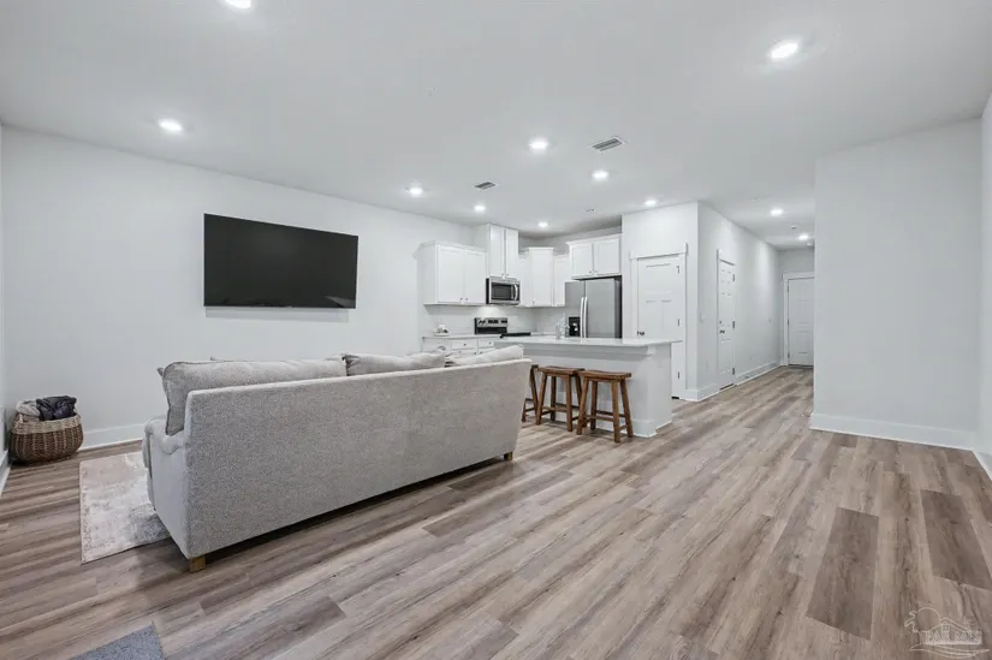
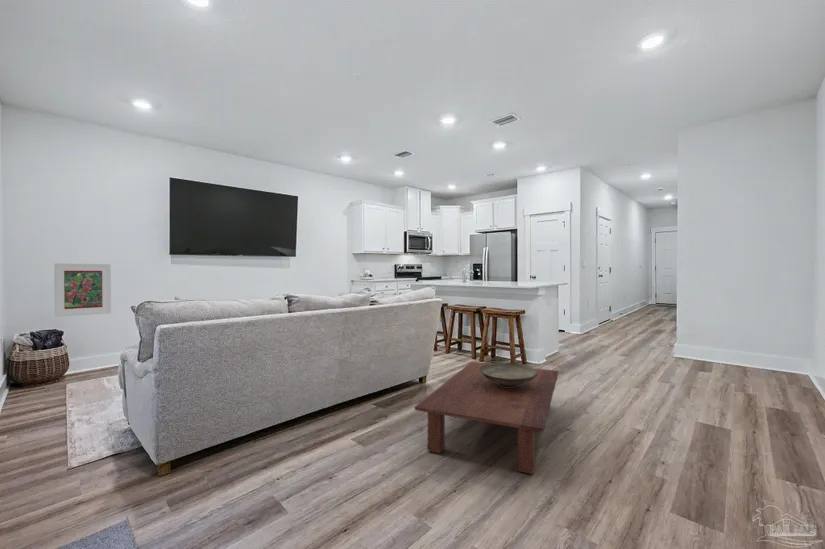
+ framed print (83, 289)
+ coffee table (497, 406)
+ decorative bowl (508, 376)
